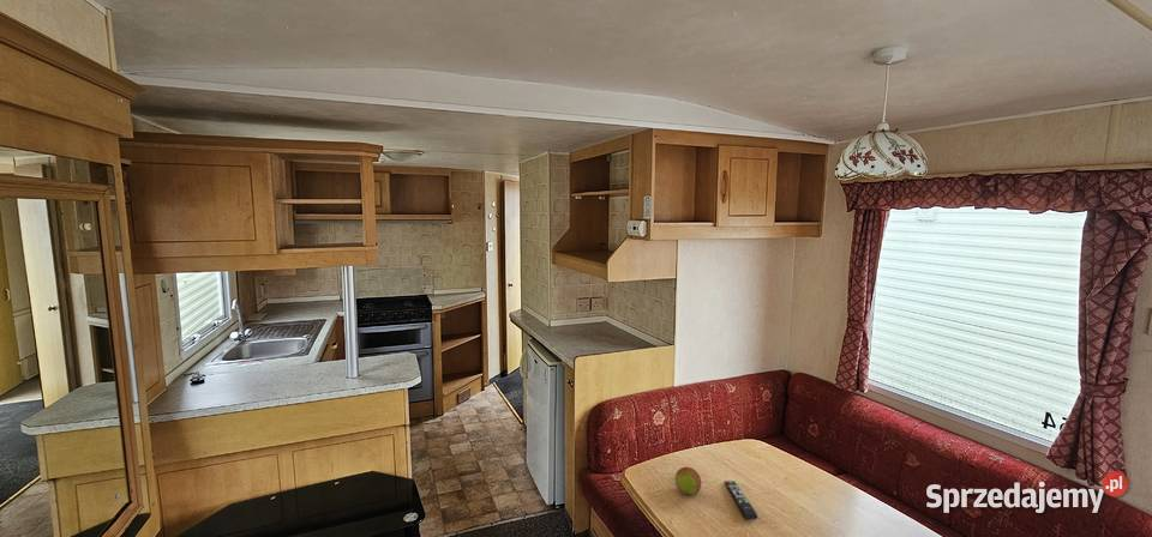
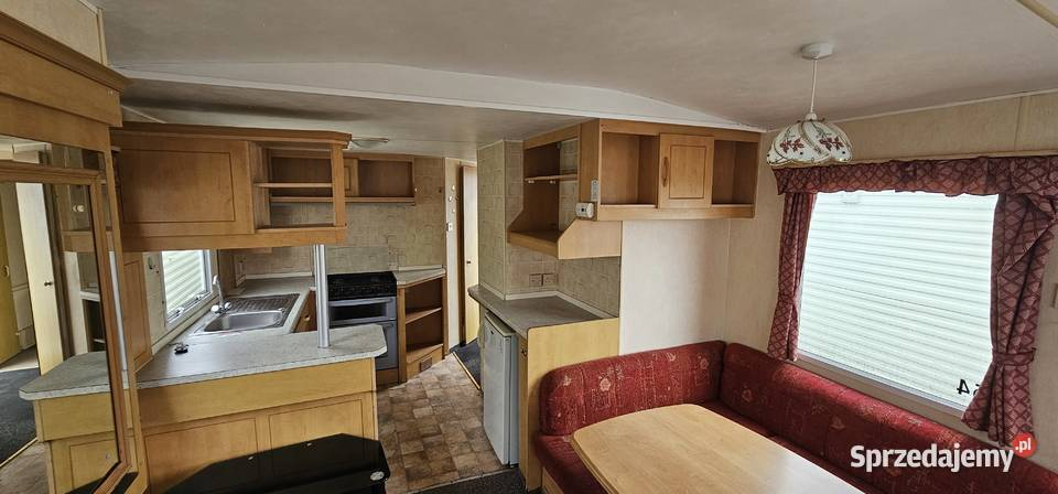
- fruit (688, 481)
- remote control (739, 499)
